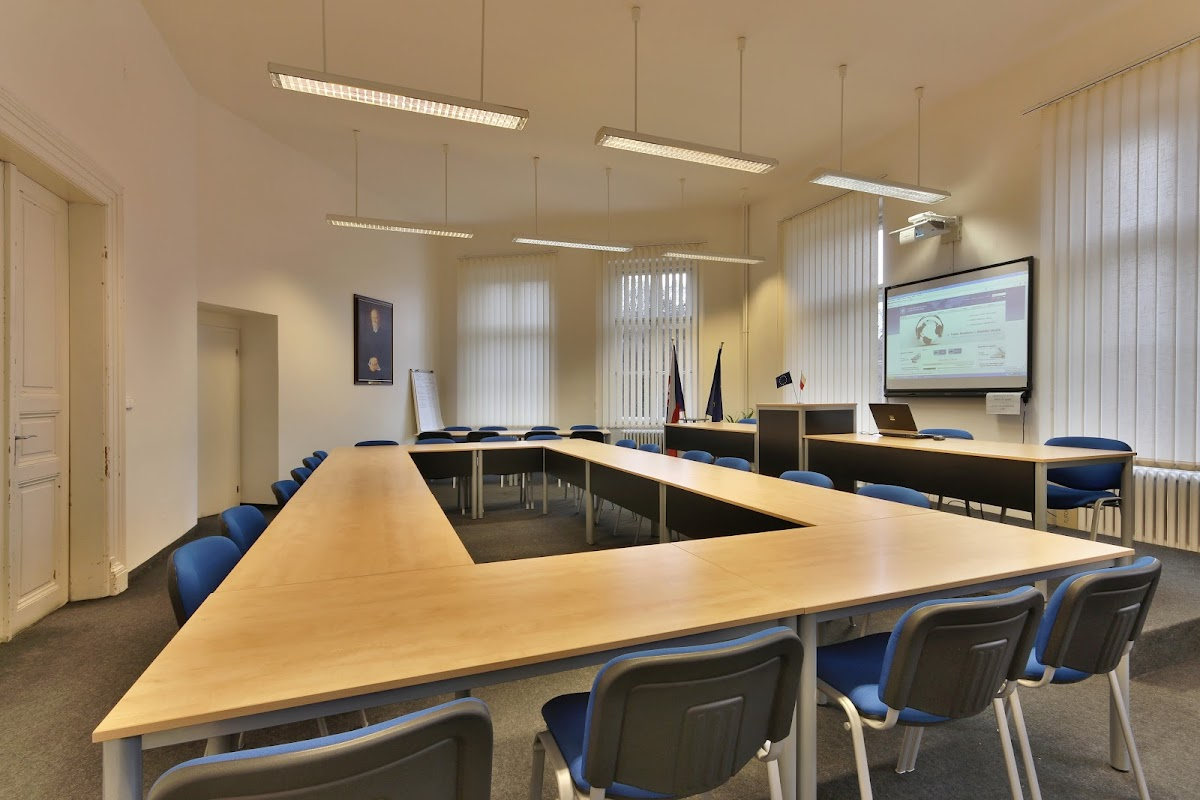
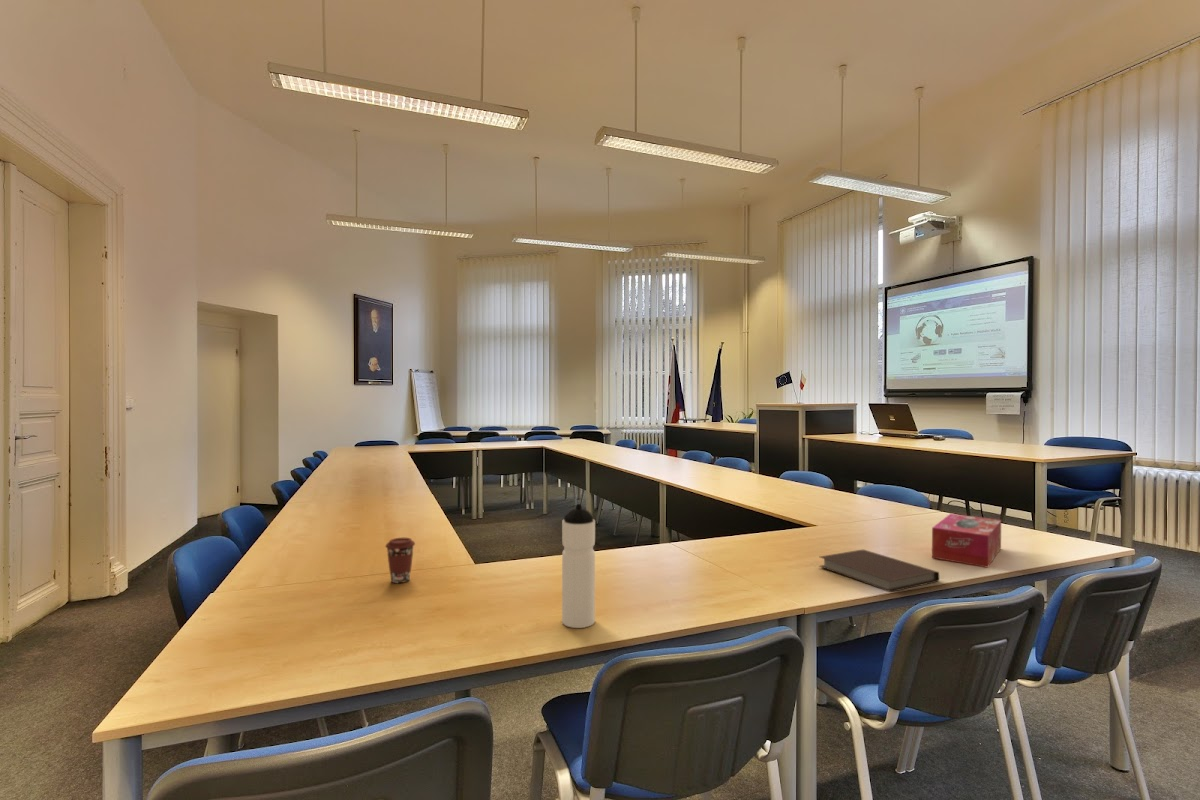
+ water bottle (578, 563)
+ coffee cup (400, 560)
+ notebook (876, 568)
+ tissue box (967, 538)
